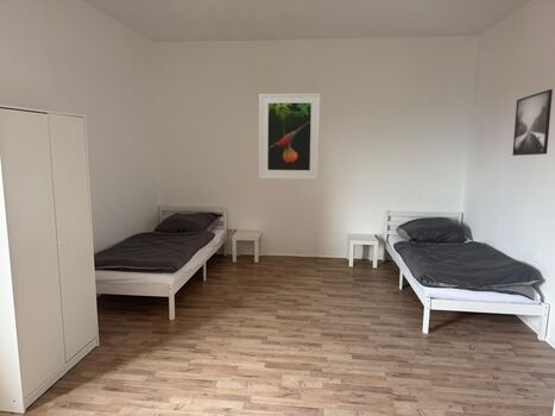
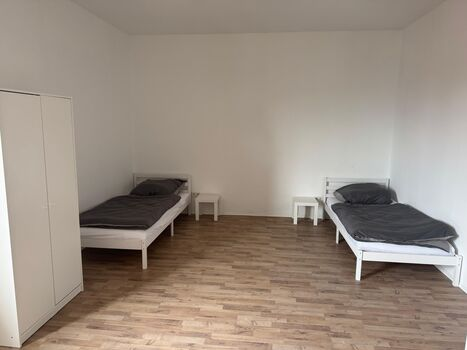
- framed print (289, 137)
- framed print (530, 125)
